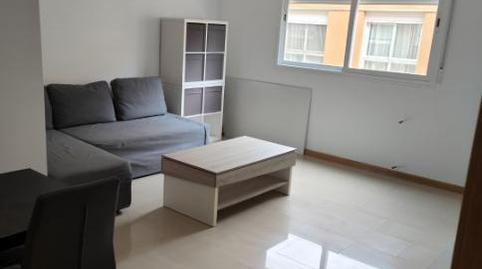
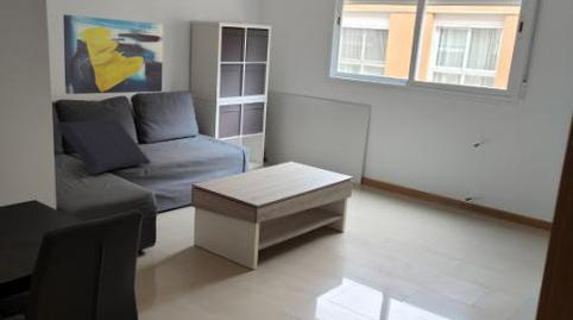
+ wall art (117, 56)
+ cushion (105, 144)
